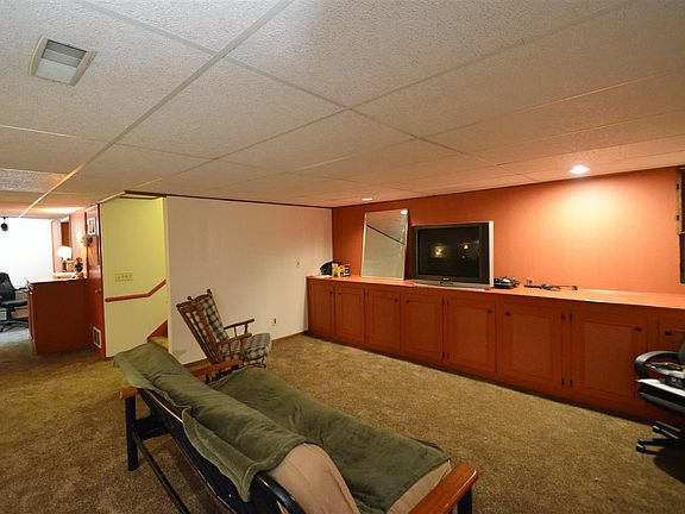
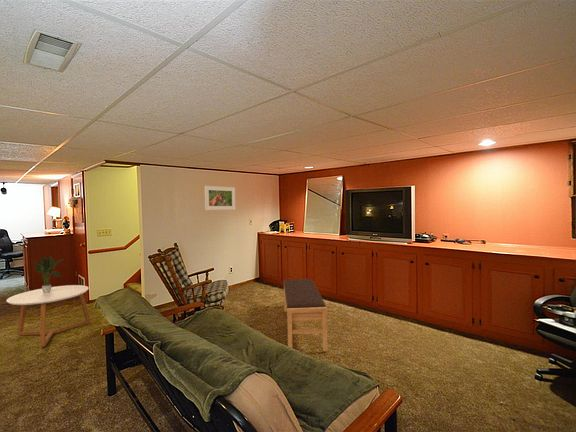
+ bench (302, 308)
+ coffee table (45, 313)
+ potted plant (49, 273)
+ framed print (220, 198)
